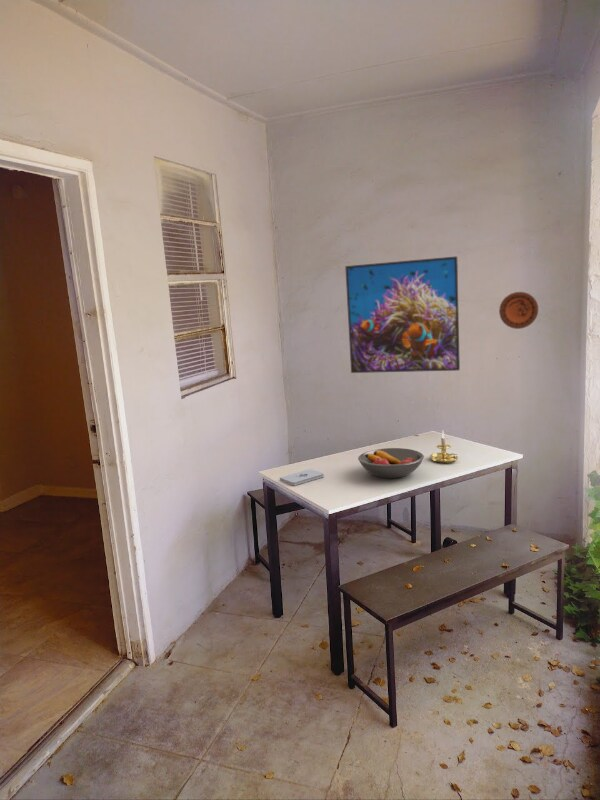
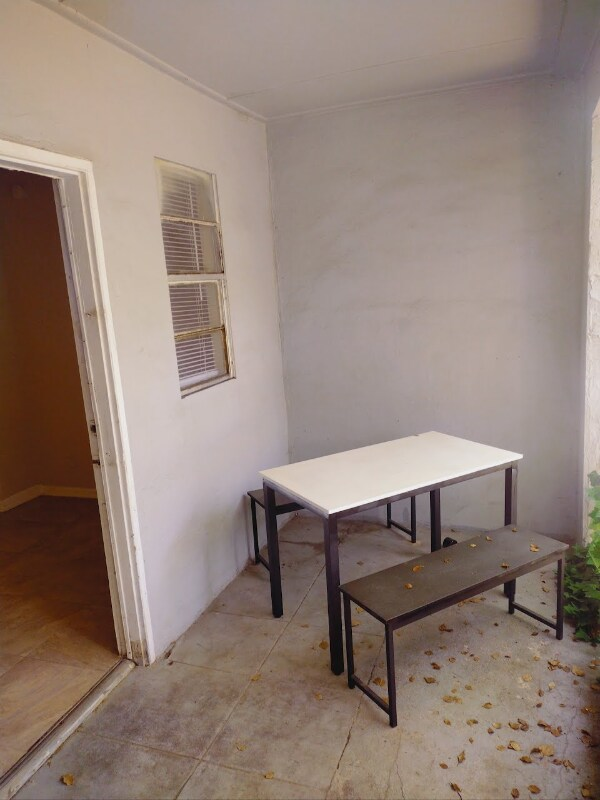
- candle holder (445, 445)
- notepad (302, 476)
- fruit bowl (390, 462)
- decorative plate (518, 310)
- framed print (401, 317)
